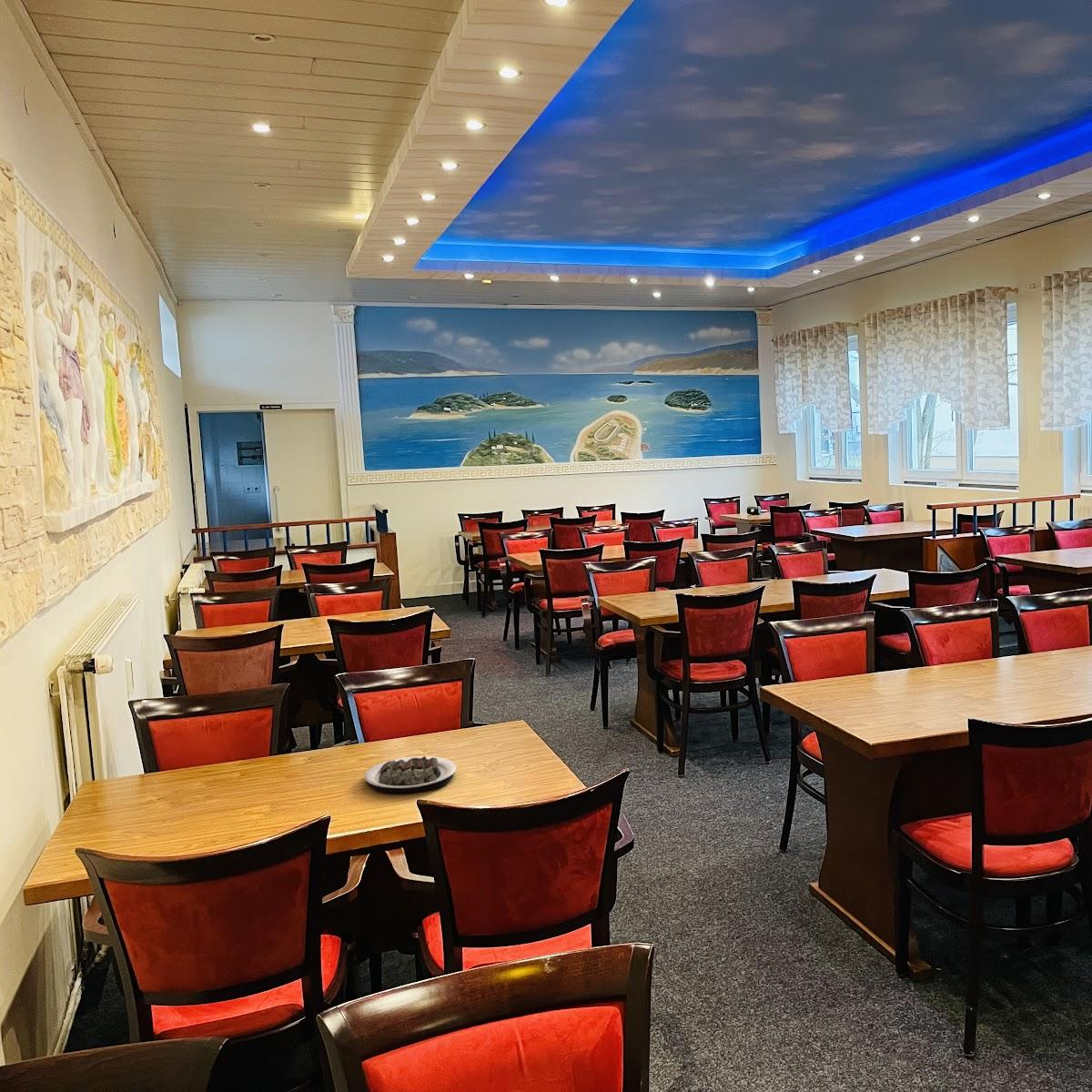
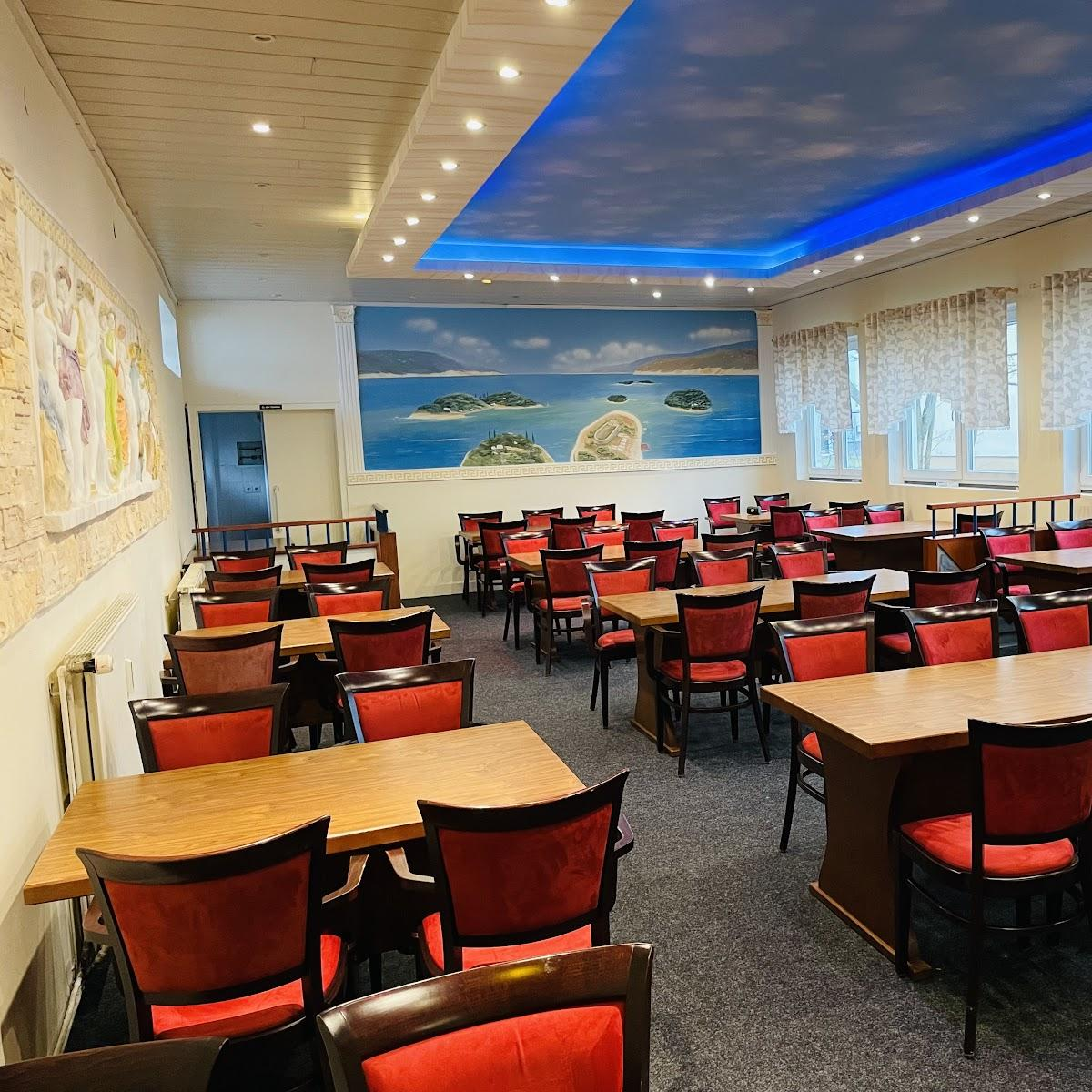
- plate (410, 771)
